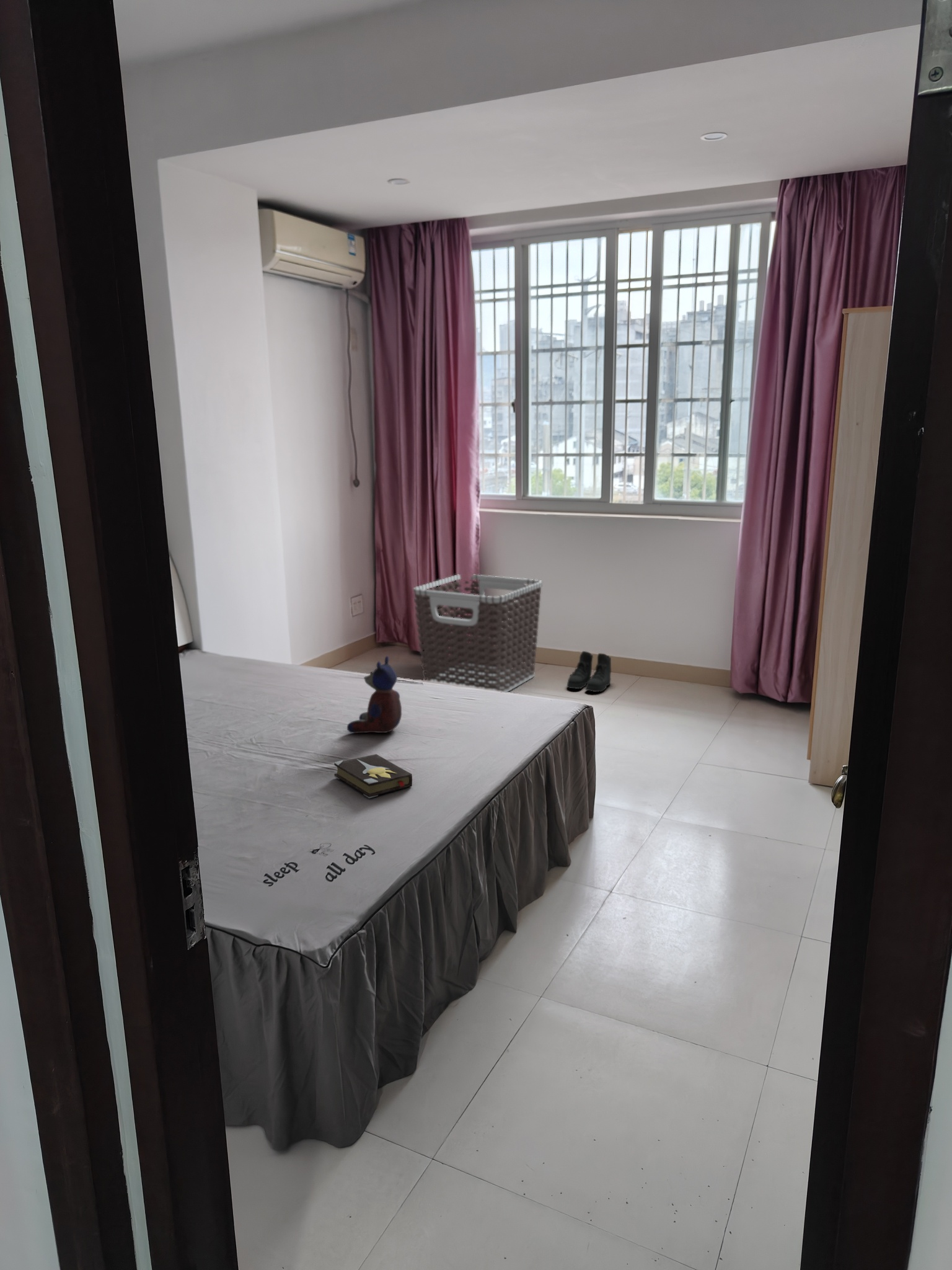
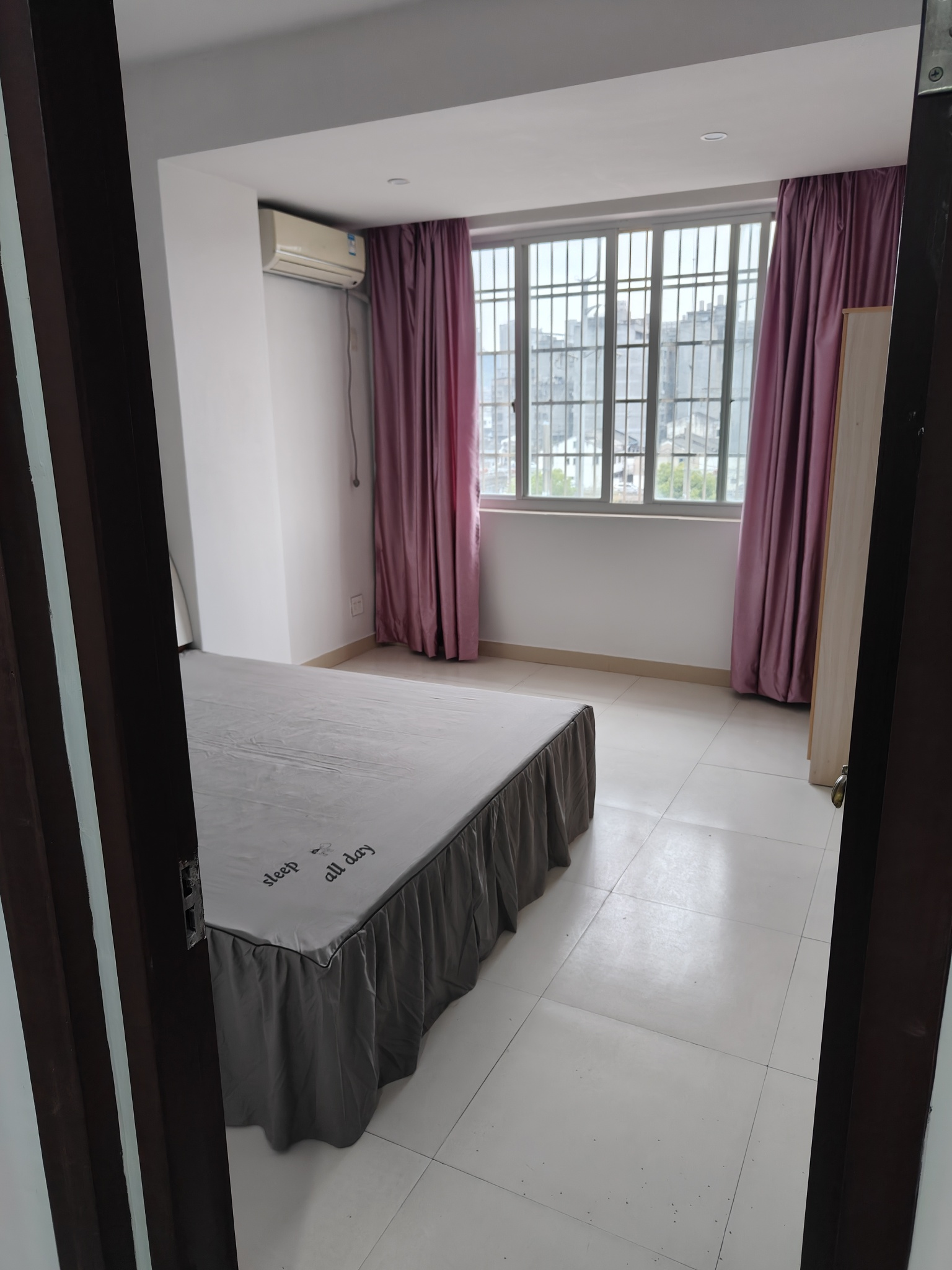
- hardback book (372, 773)
- boots (589, 670)
- clothes hamper (479, 633)
- stuffed bear (374, 694)
